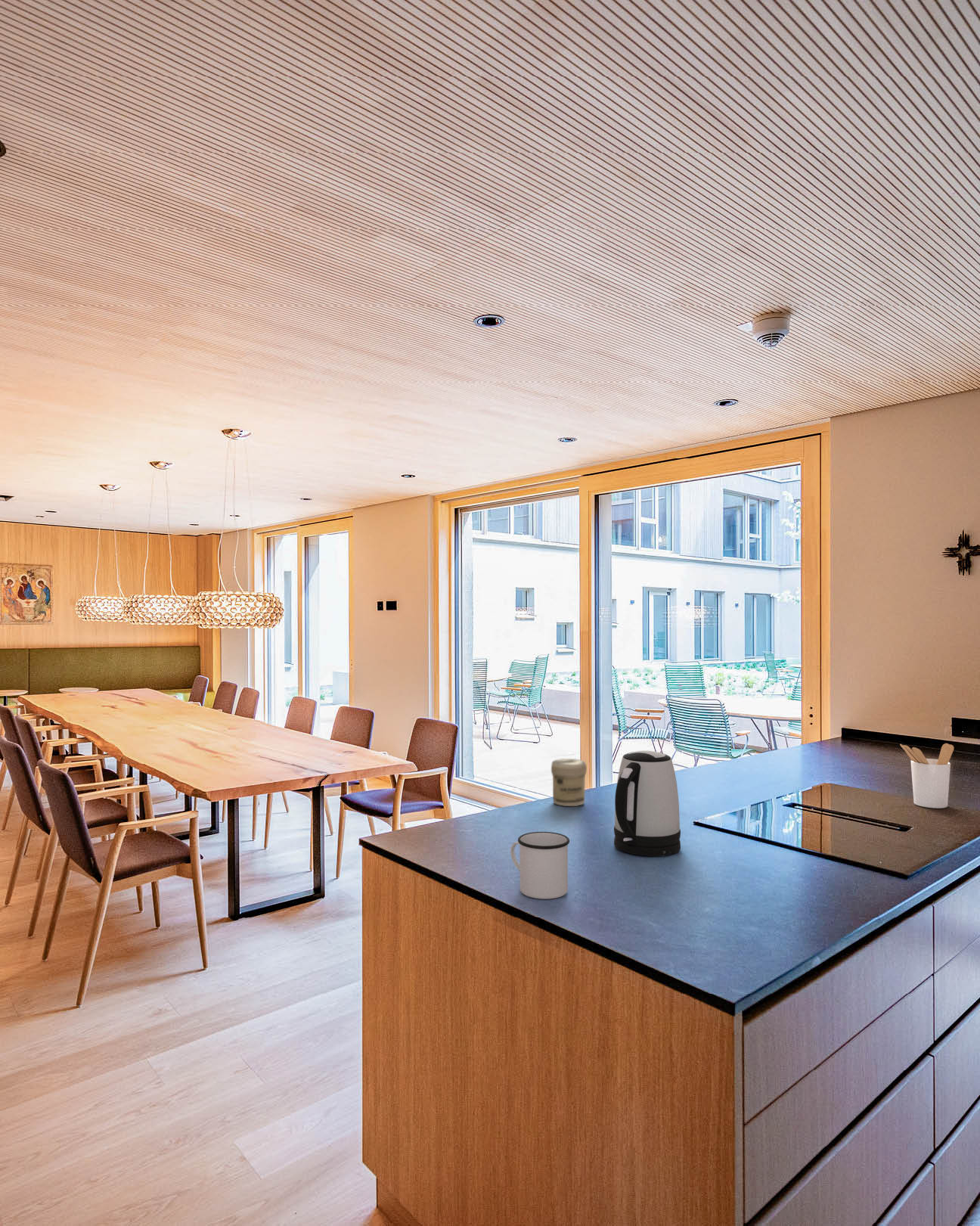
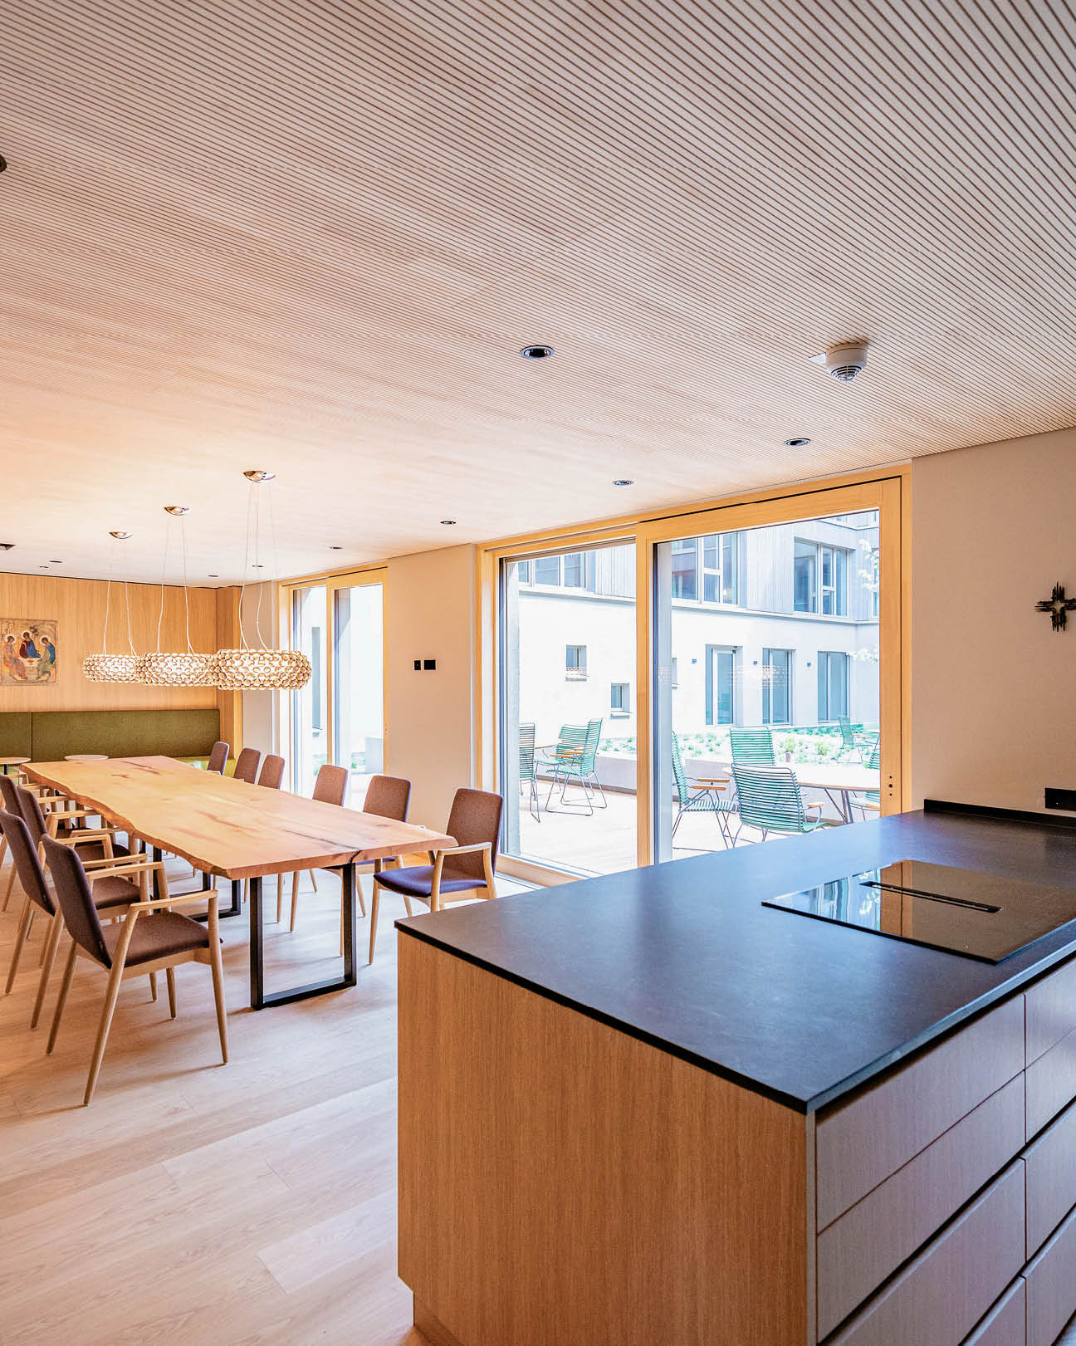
- mug (537, 863)
- kettle (642, 801)
- jar (569, 782)
- utensil holder (924, 773)
